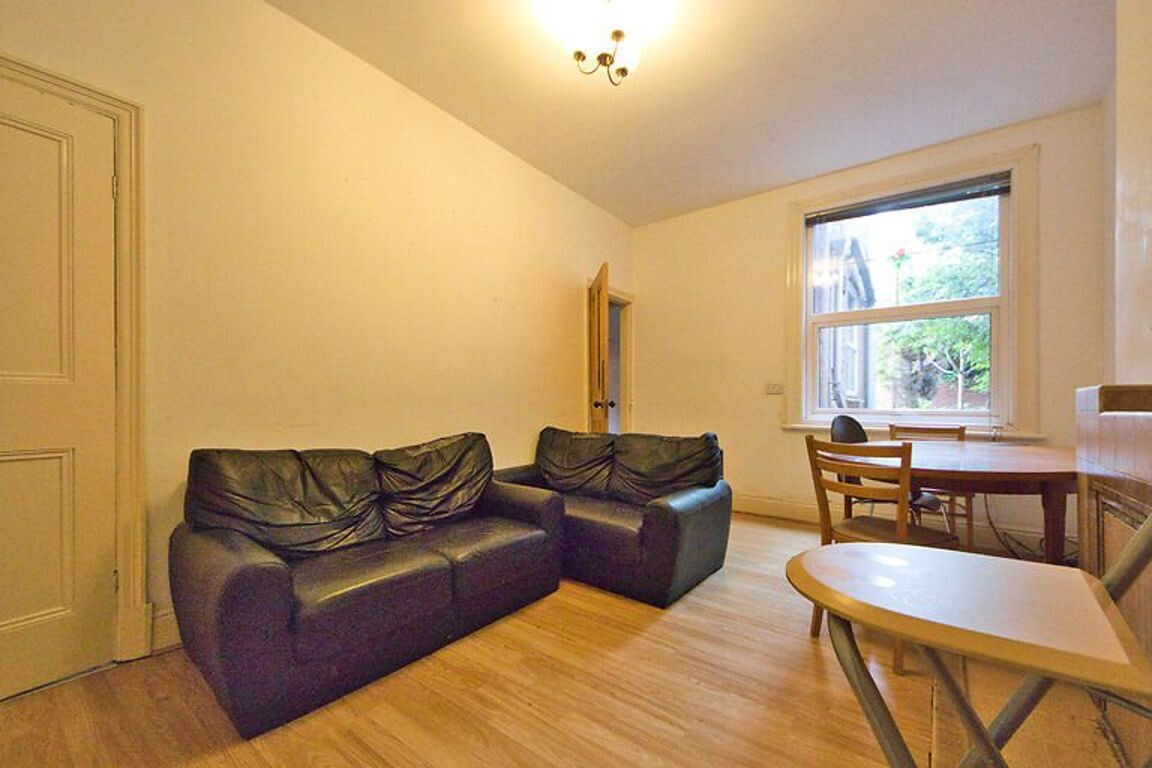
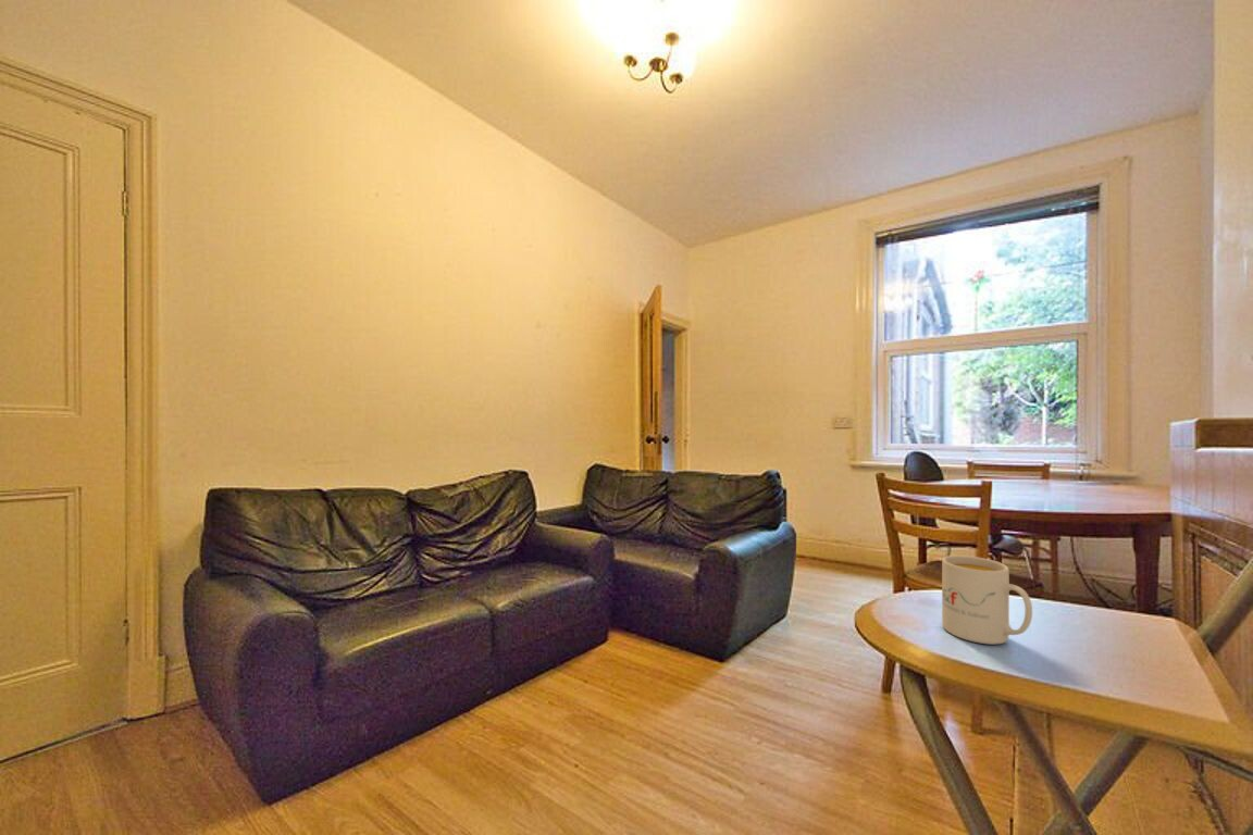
+ mug (985, 601)
